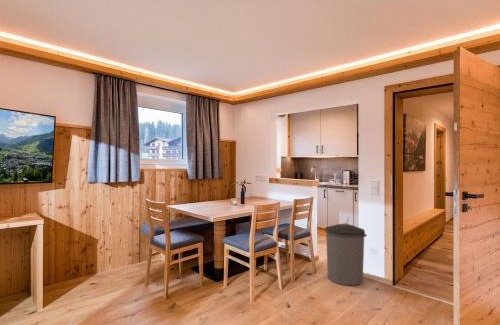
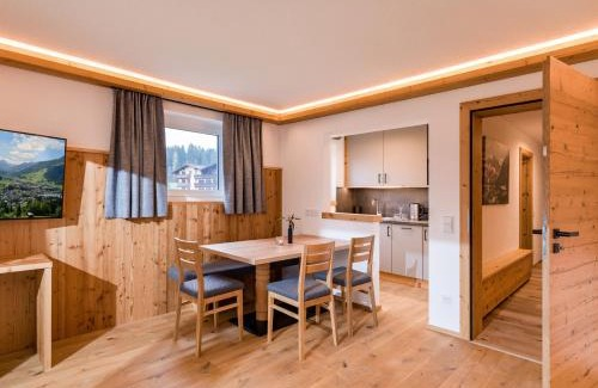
- trash can (344, 251)
